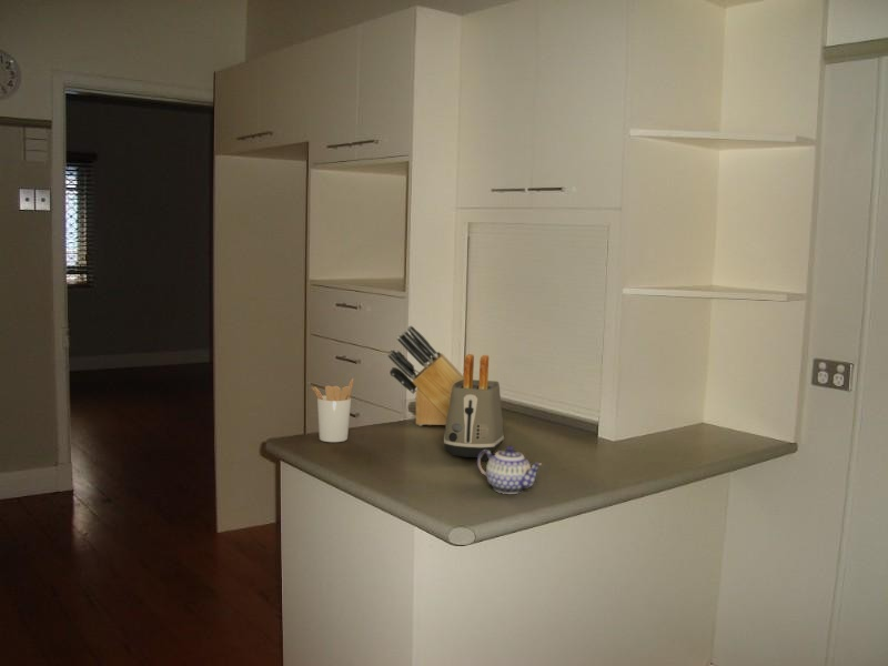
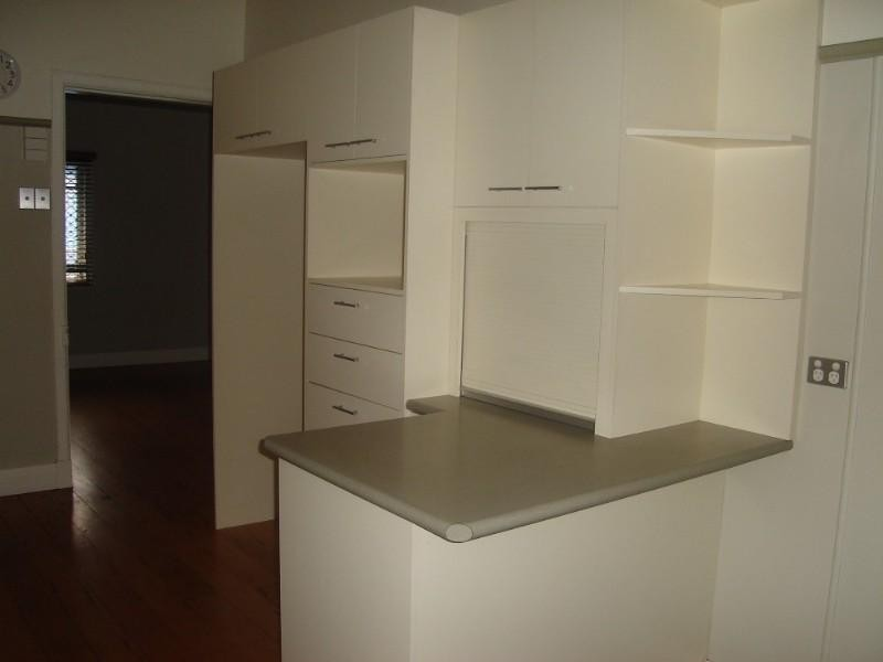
- teapot (508, 467)
- toaster (475, 403)
- knife block (443, 374)
- utensil holder (335, 410)
